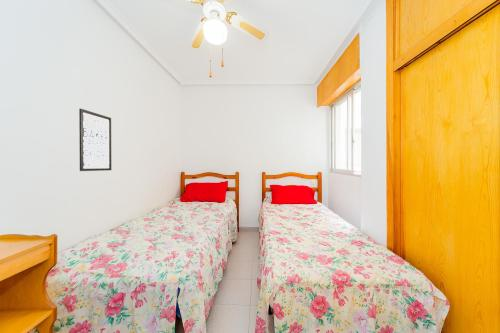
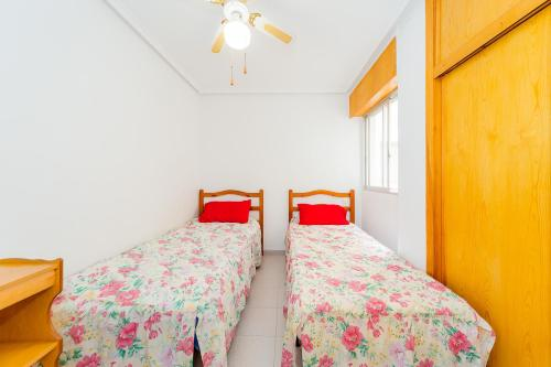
- wall art (96, 142)
